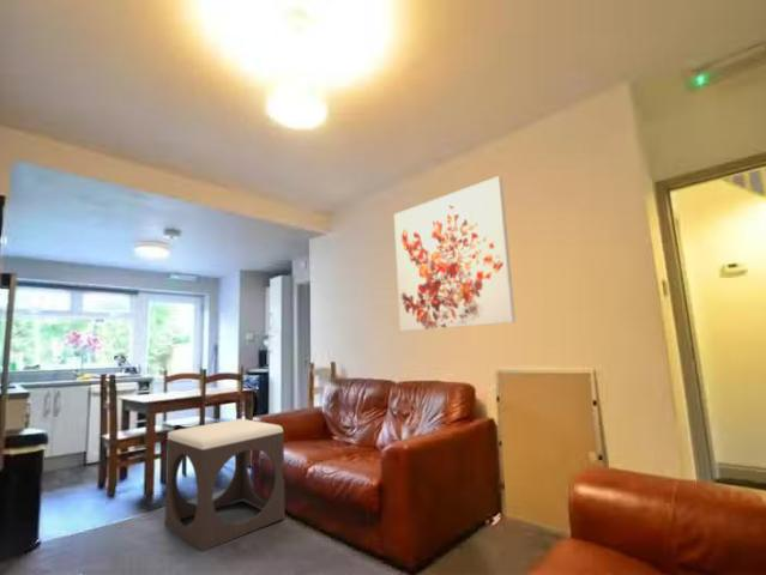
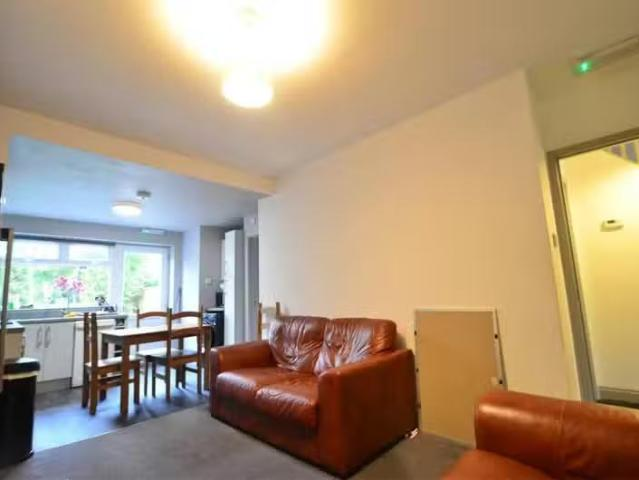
- footstool (219, 471)
- wall art (446, 260)
